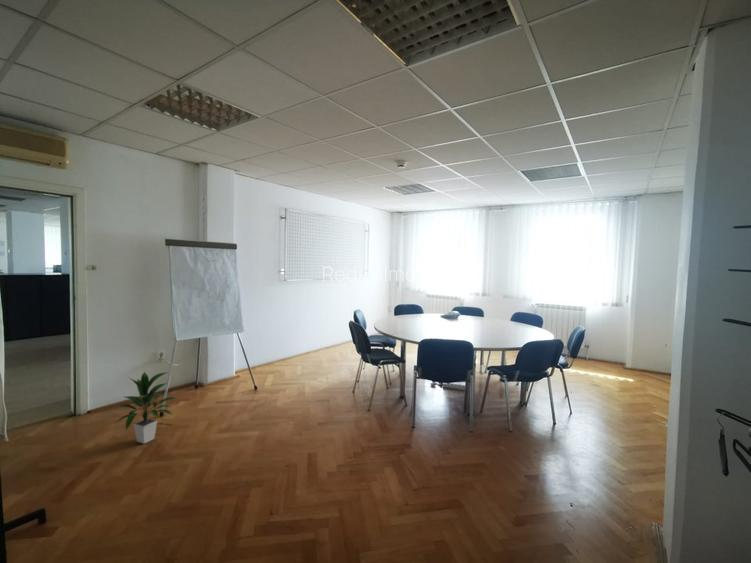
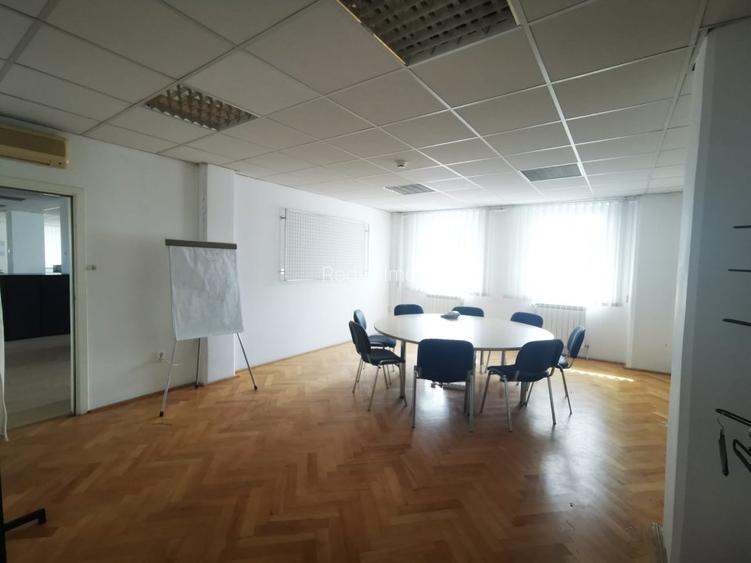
- indoor plant (145, 405)
